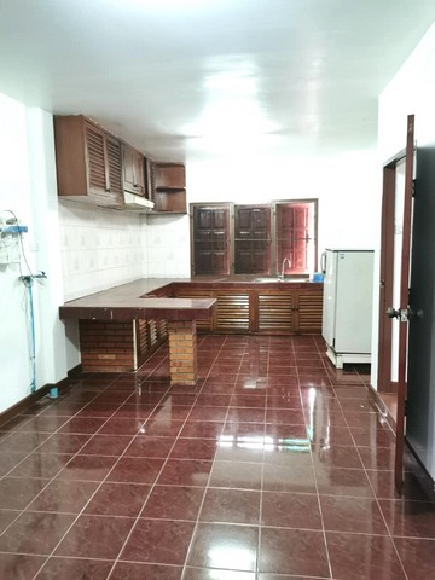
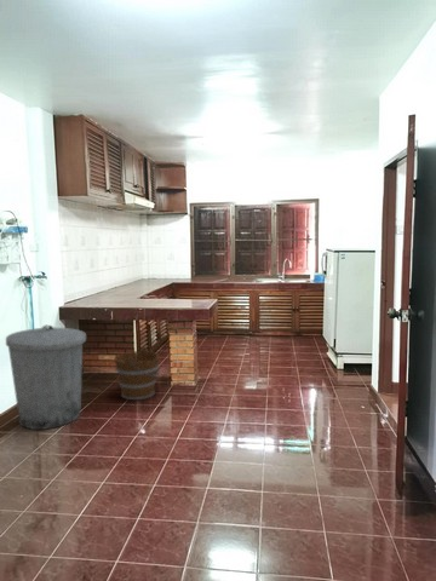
+ trash can (48, 372)
+ bucket (137, 373)
